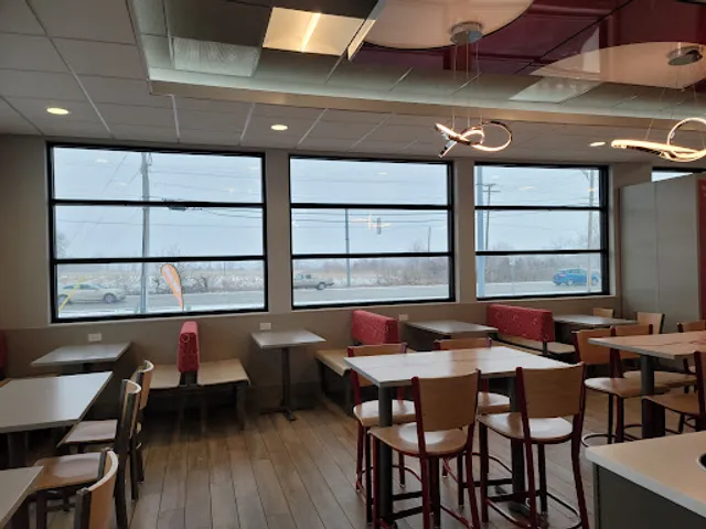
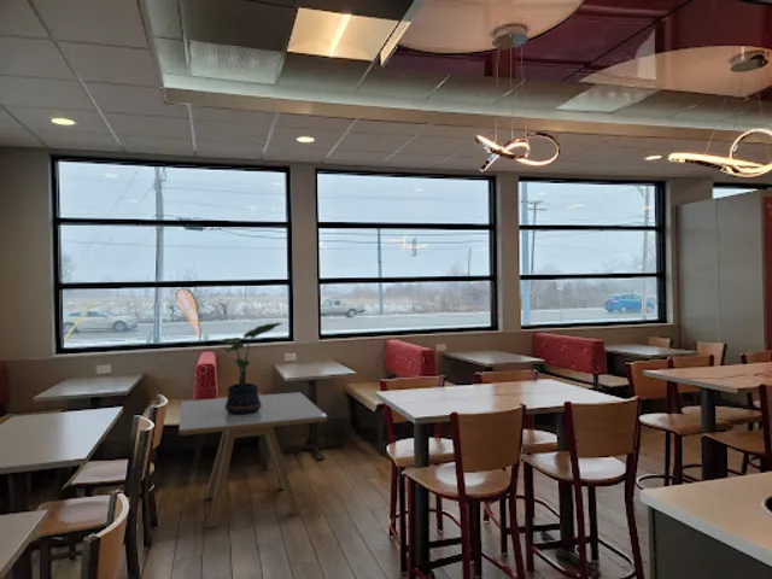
+ dining table (230, 455)
+ potted plant (241, 368)
